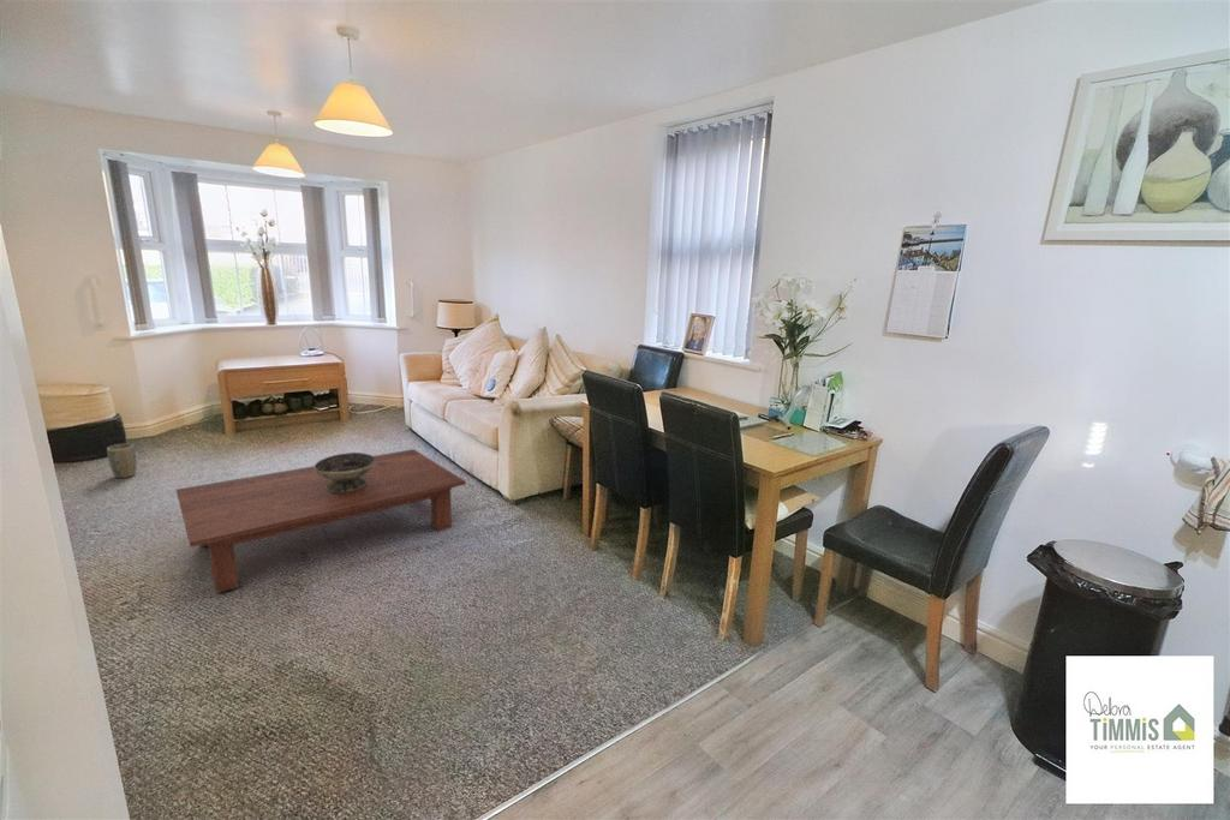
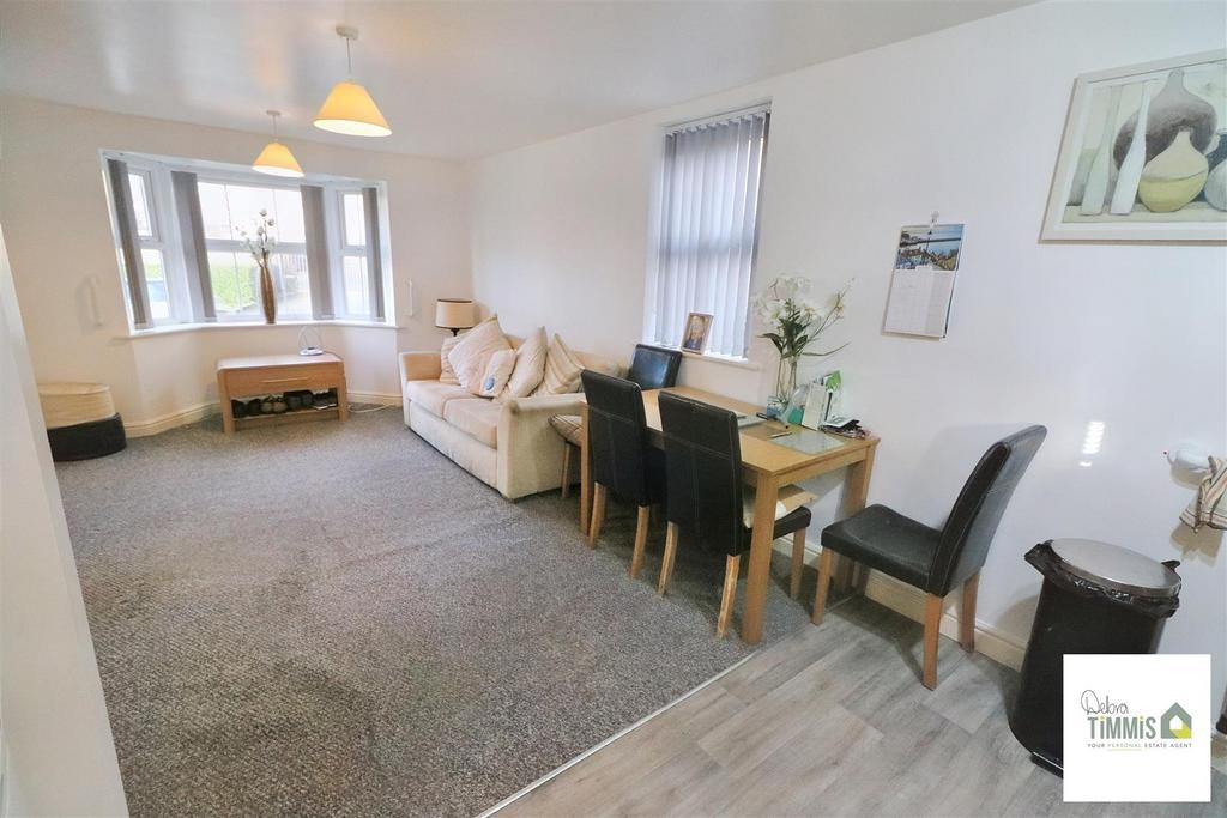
- coffee table (329, 509)
- plant pot (123, 461)
- decorative bowl (345, 473)
